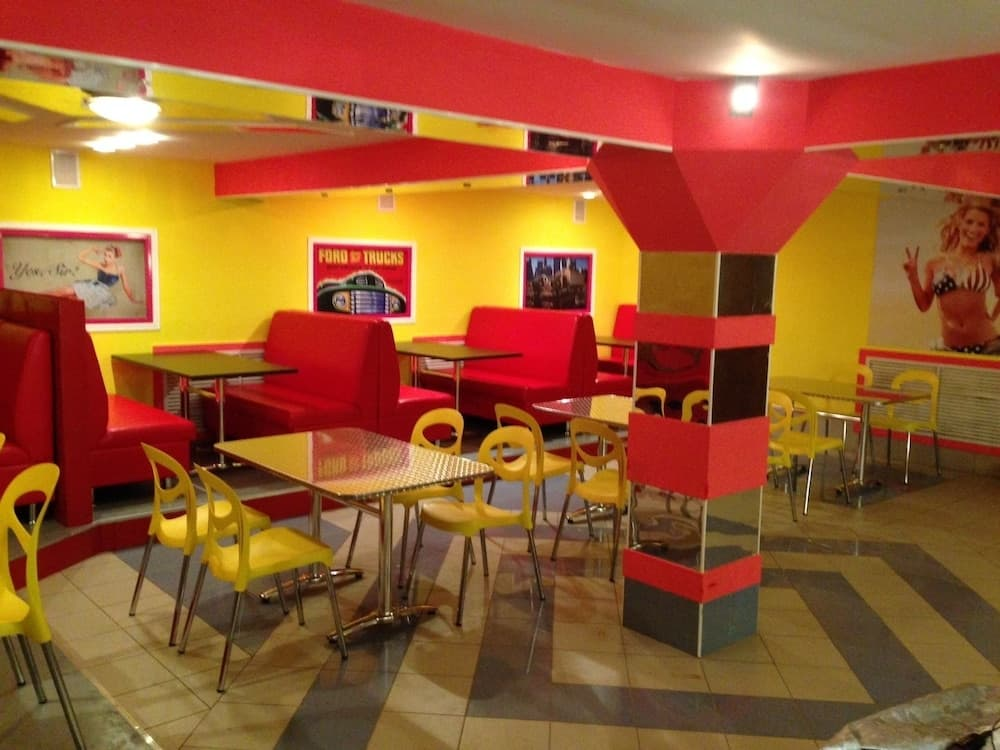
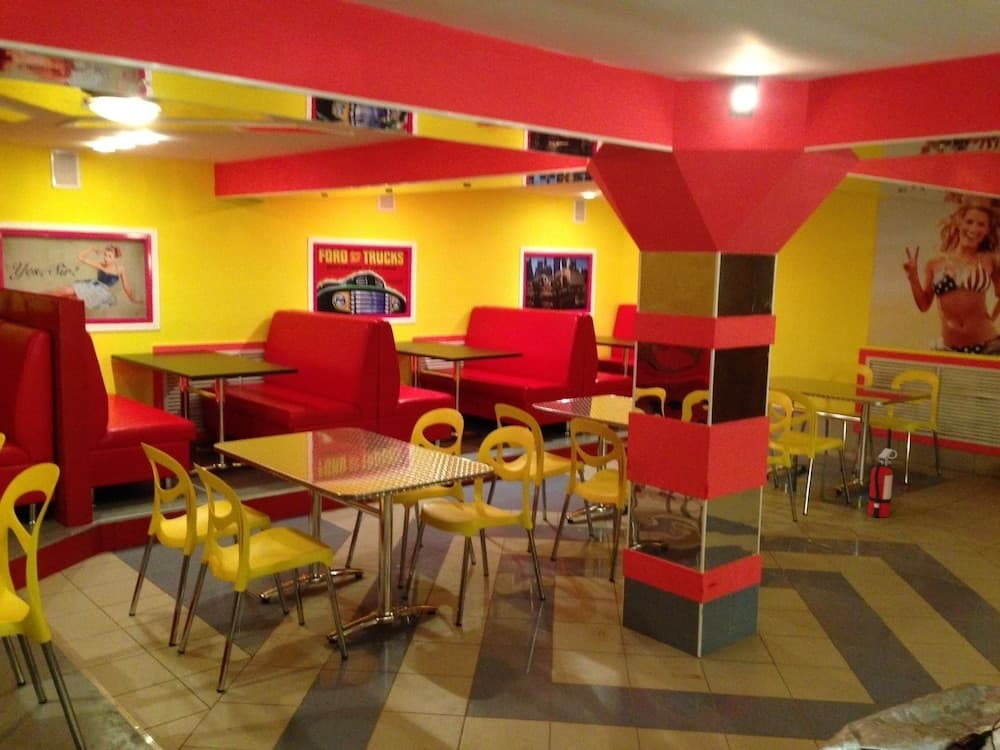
+ fire extinguisher (882, 482)
